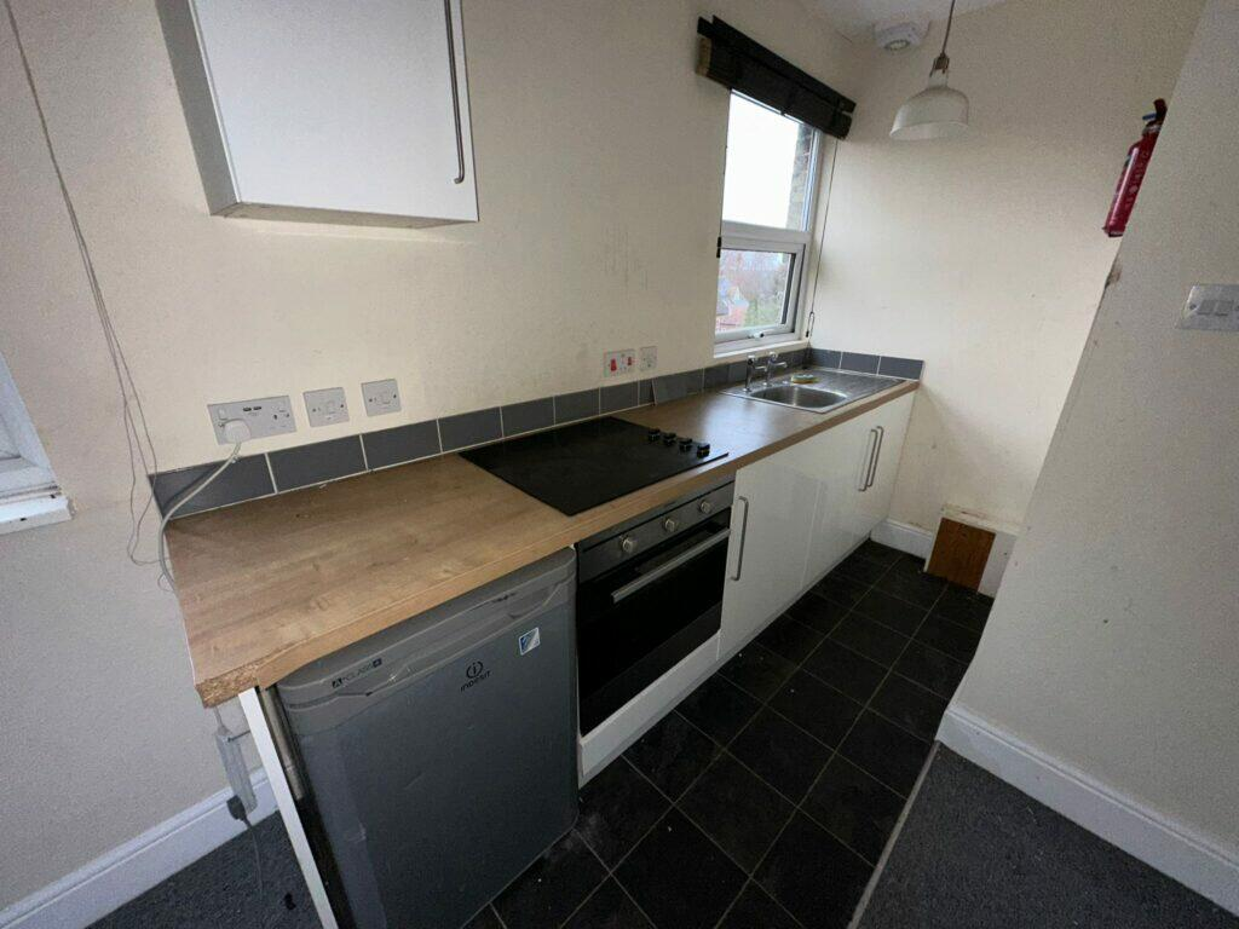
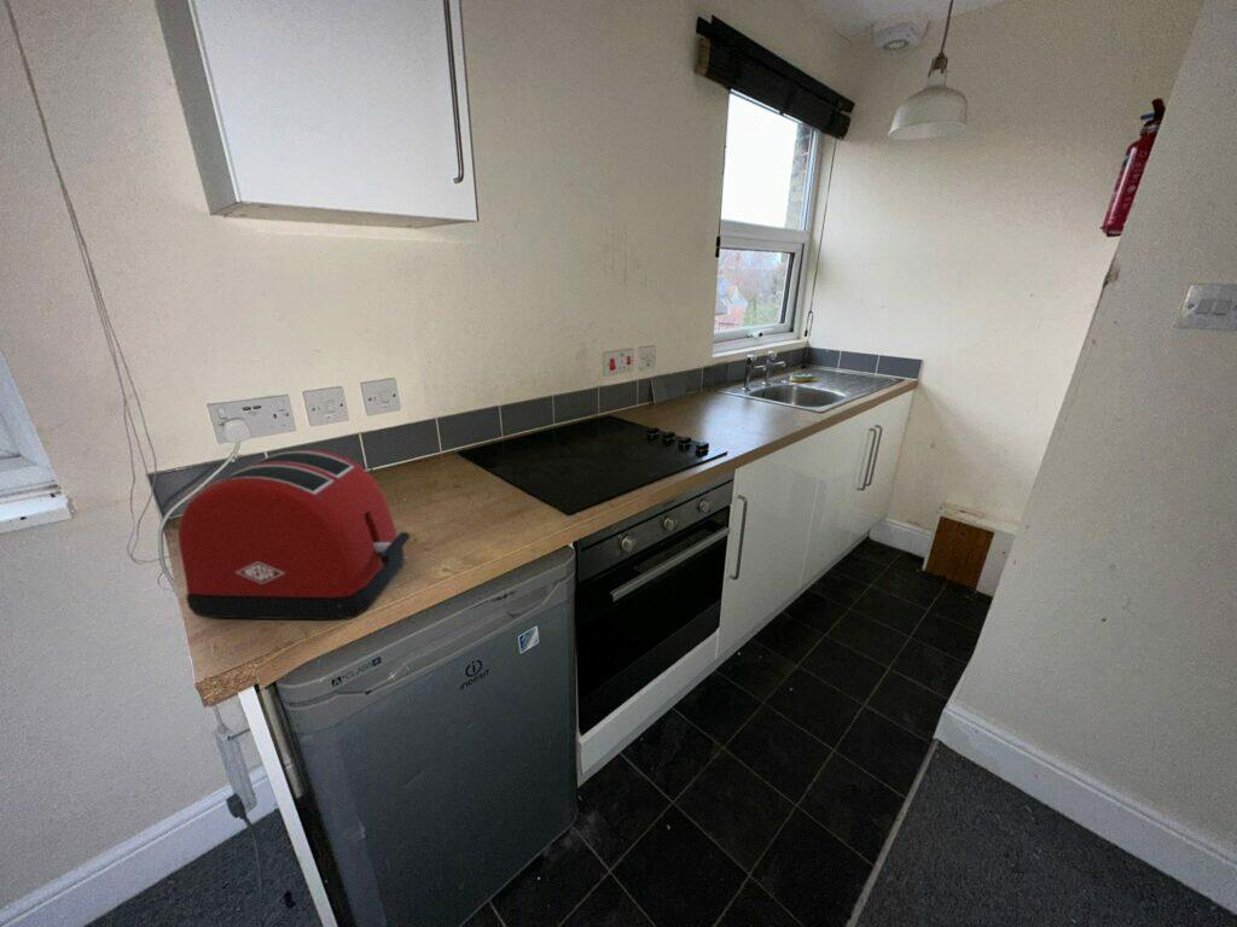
+ toaster (294, 526)
